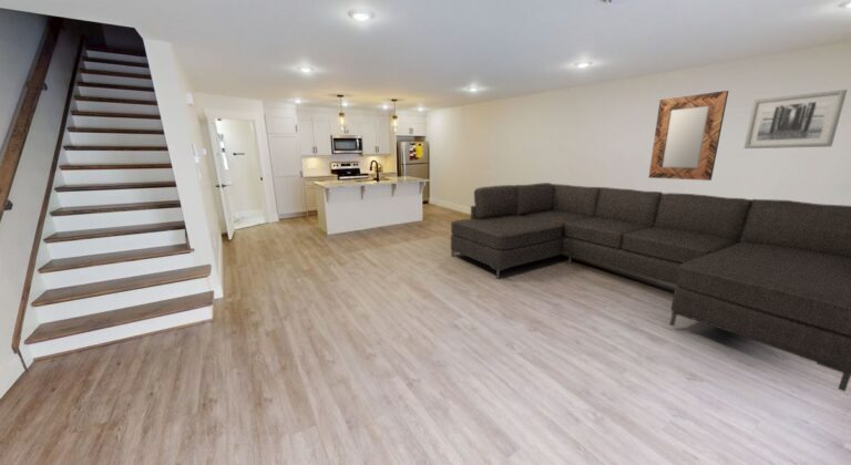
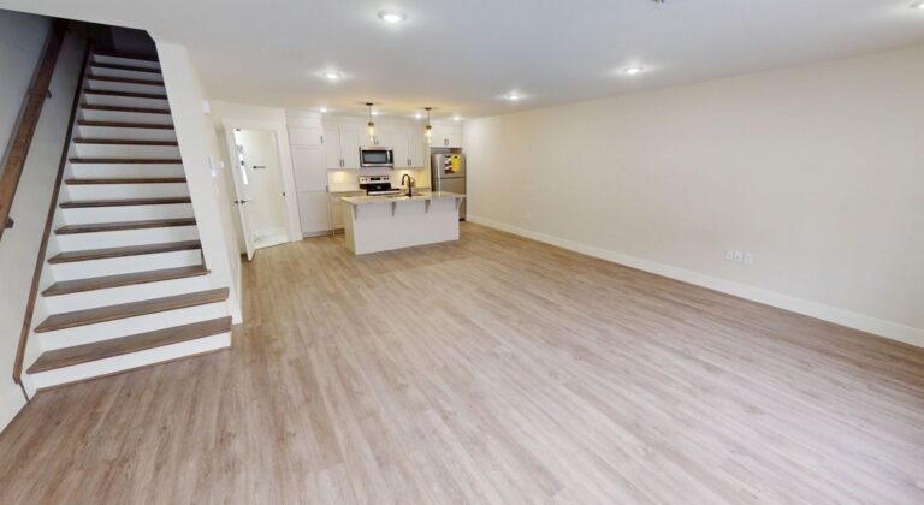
- home mirror (684, 138)
- sofa (616, 239)
- wall art (790, 122)
